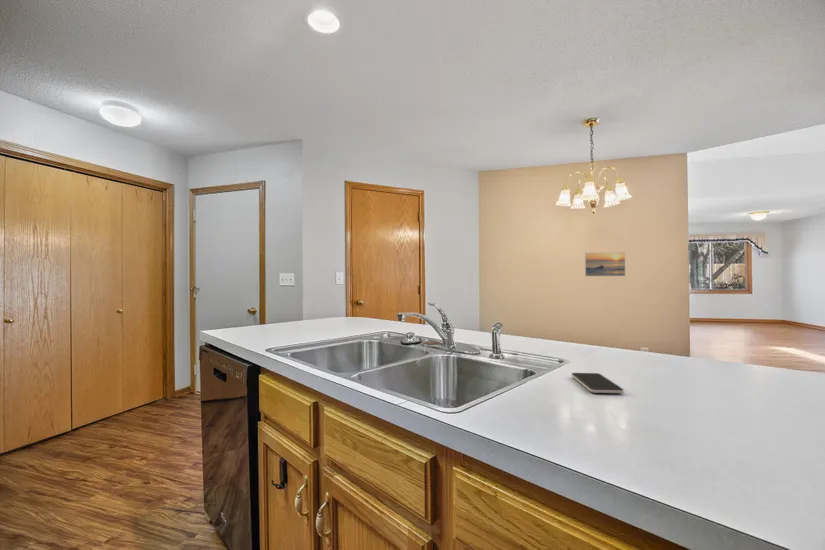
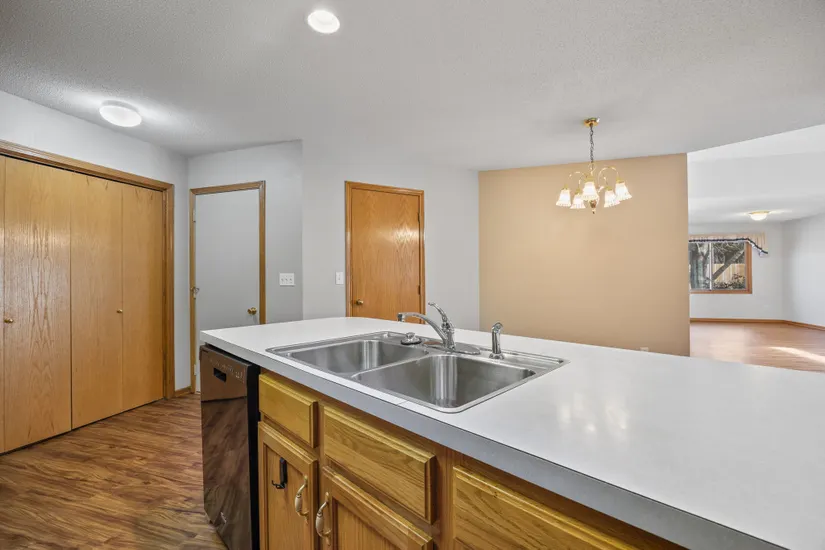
- smartphone (595, 382)
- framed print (604, 264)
